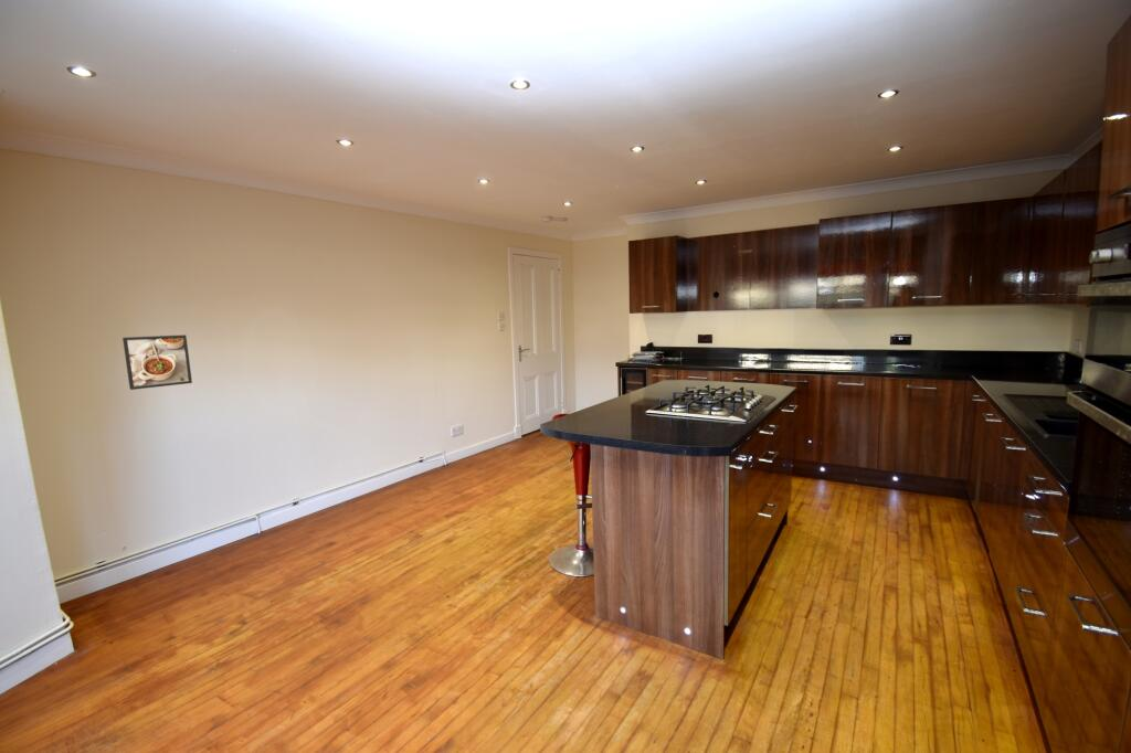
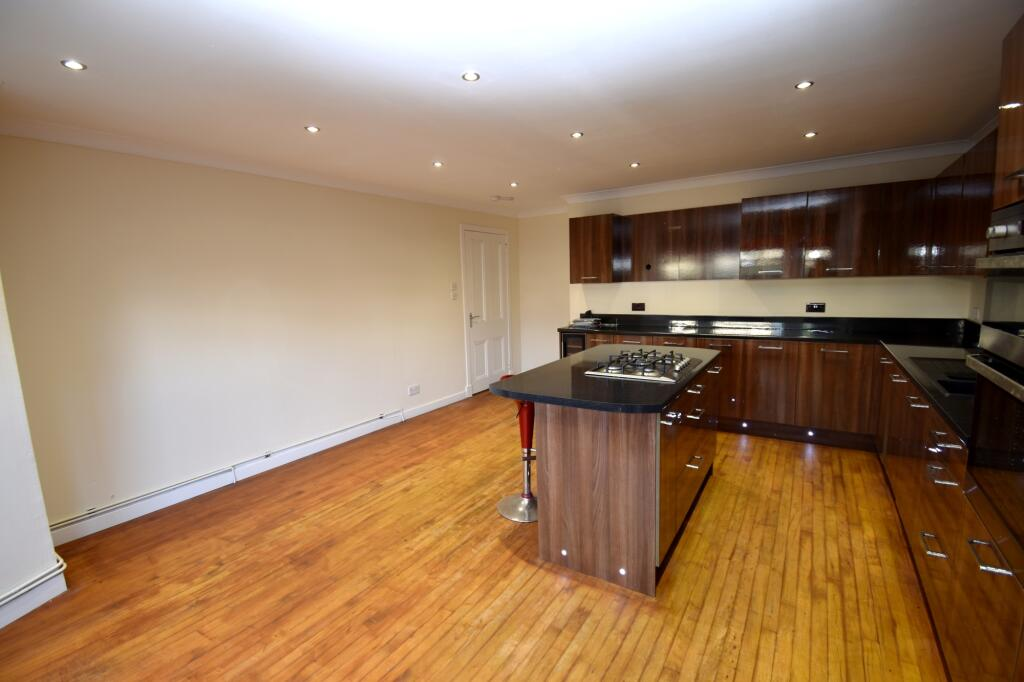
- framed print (158, 361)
